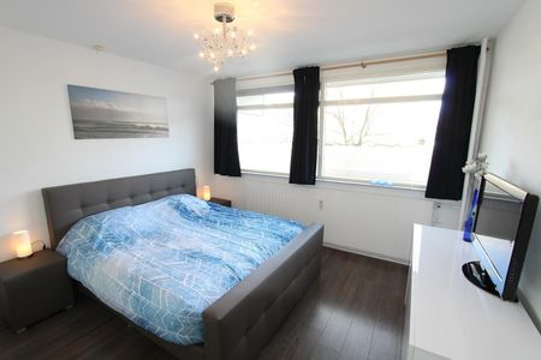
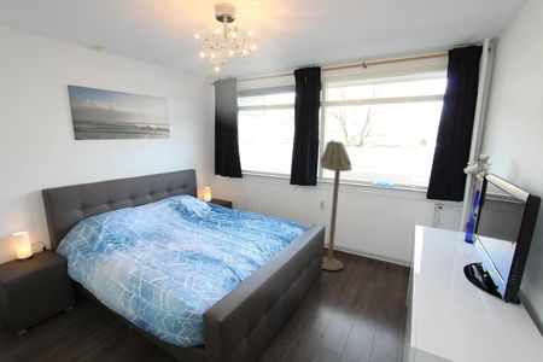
+ floor lamp (334, 203)
